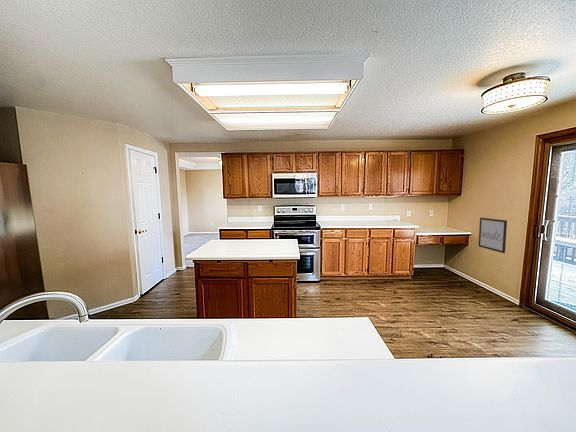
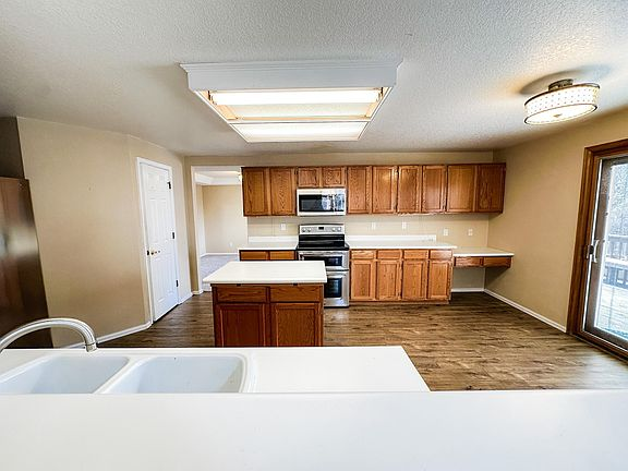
- wall art (491, 234)
